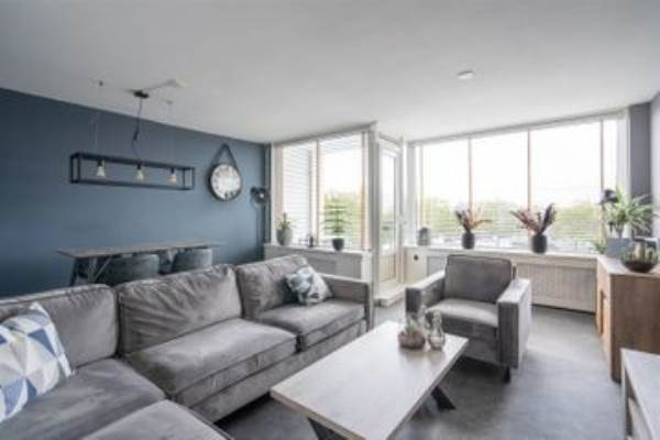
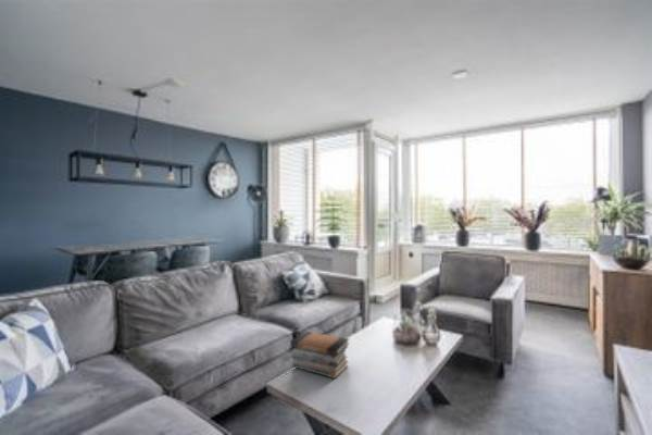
+ book stack (319, 352)
